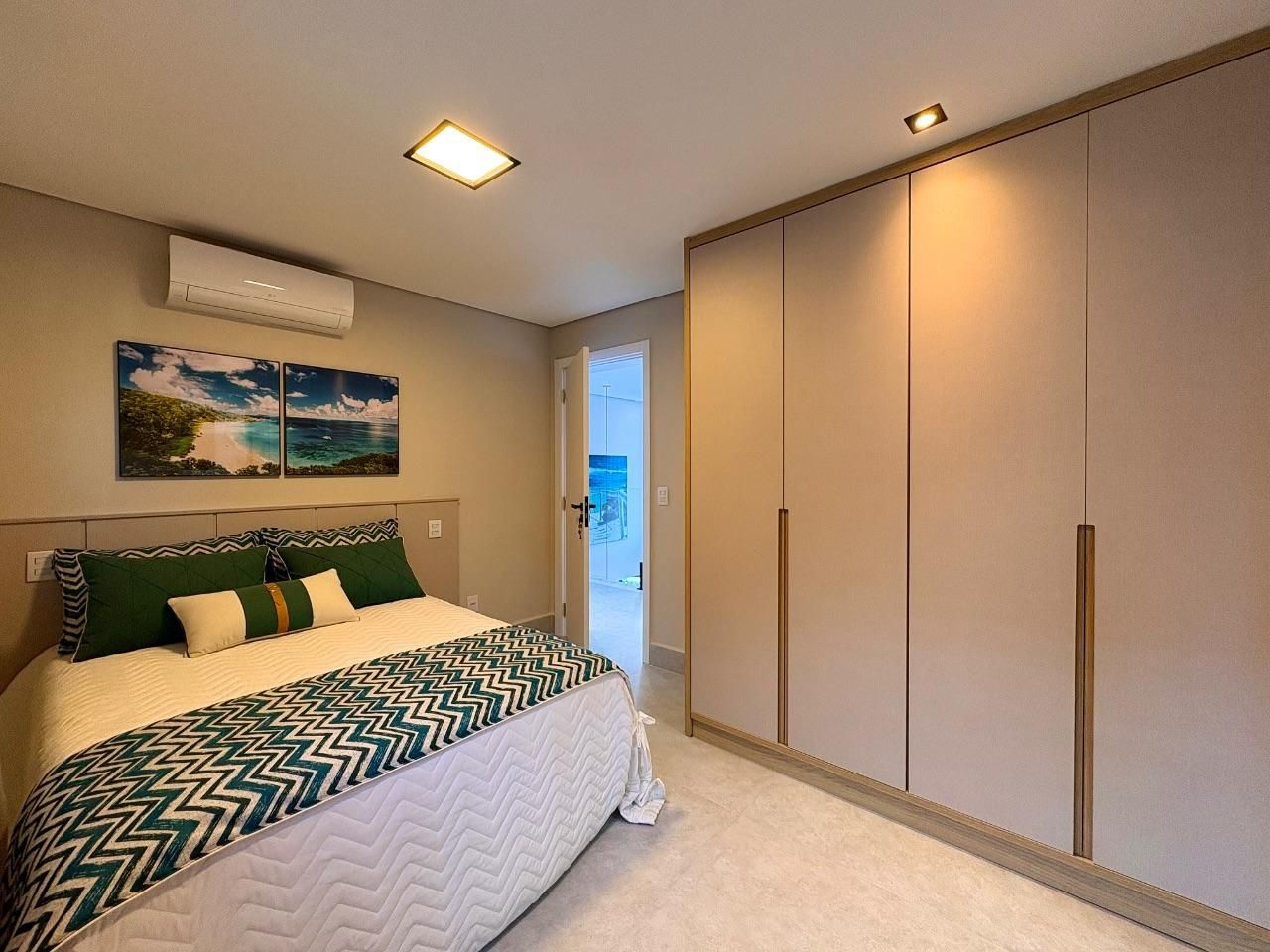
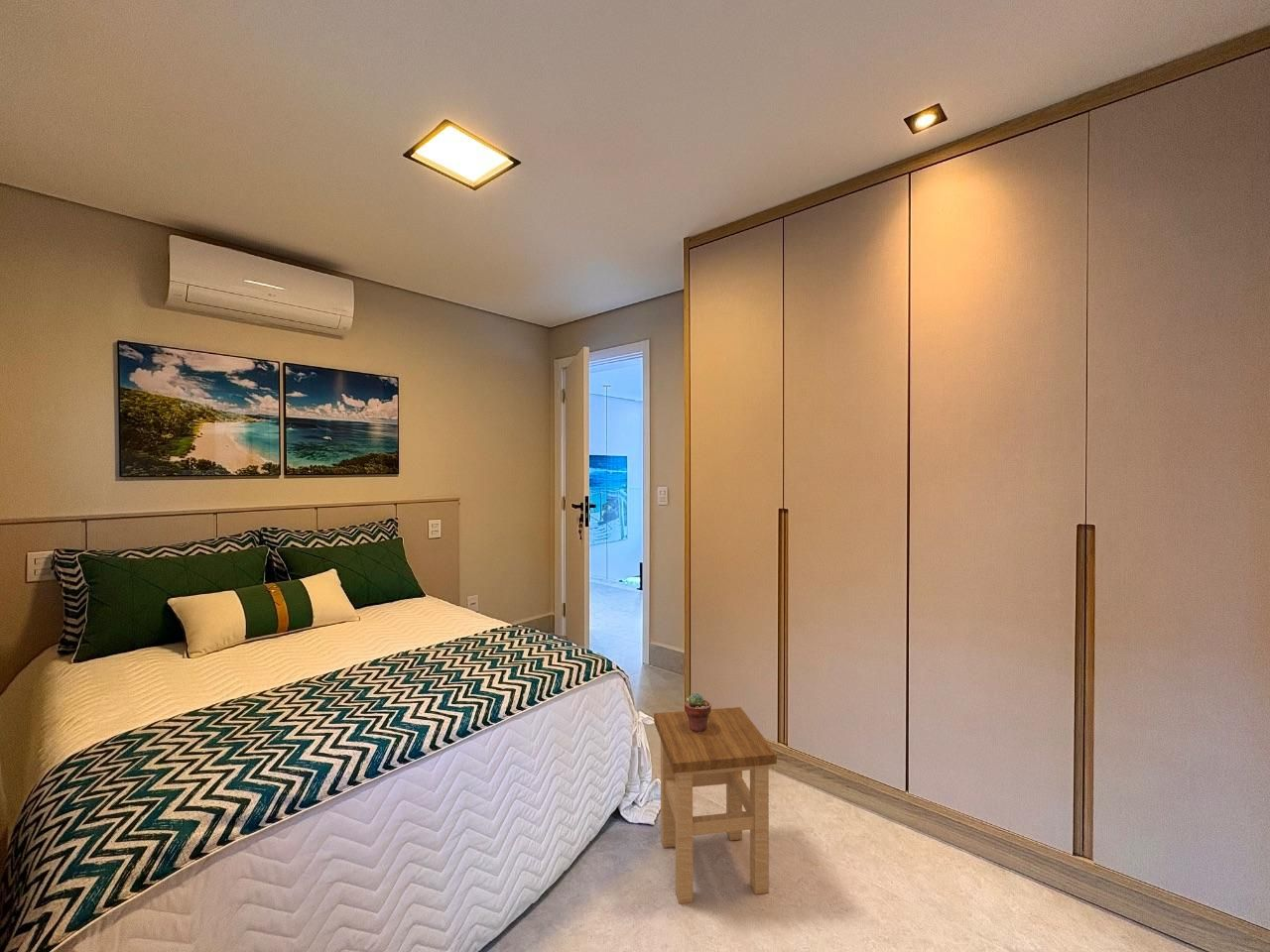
+ stool (710, 784)
+ potted succulent (698, 710)
